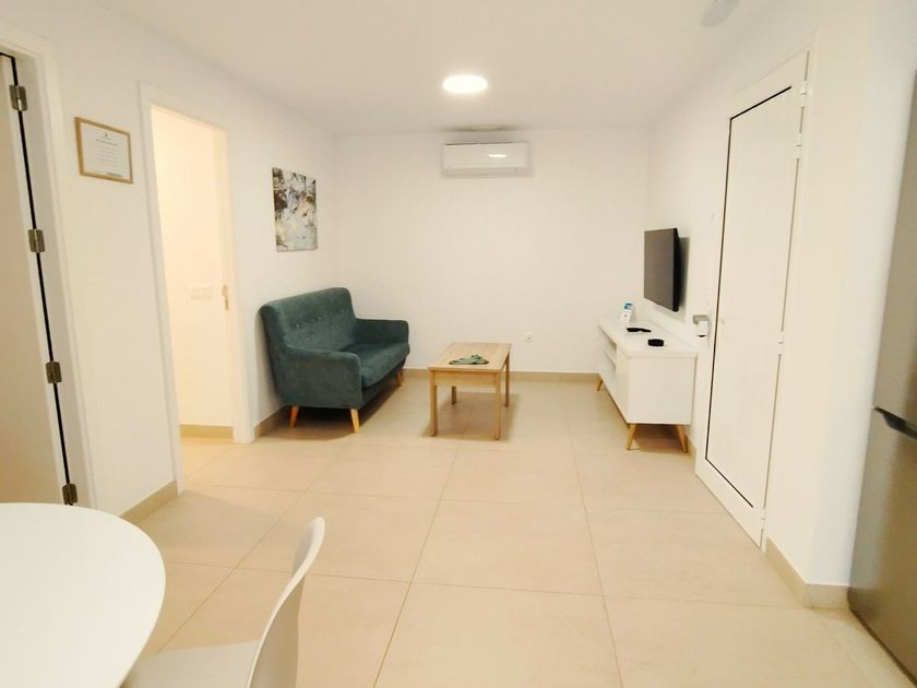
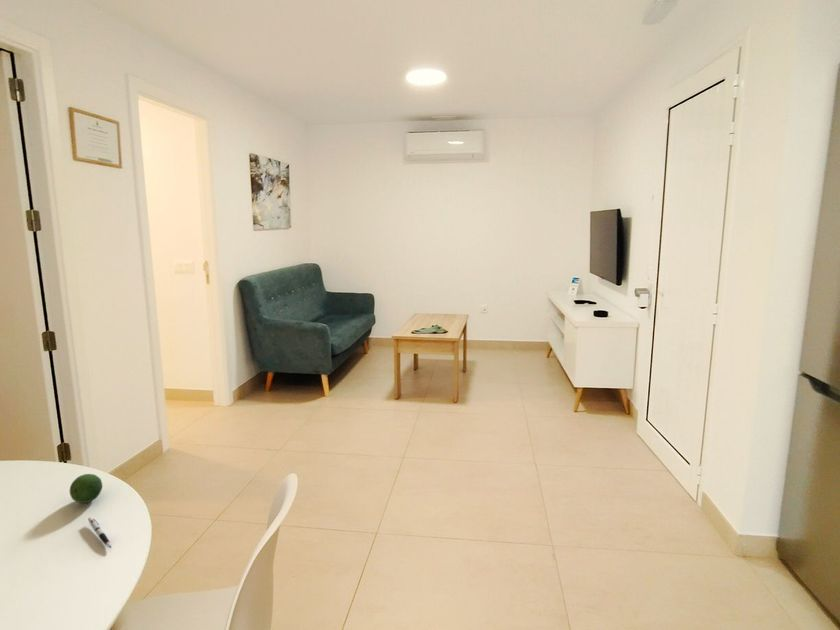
+ fruit (85, 487)
+ pen (100, 532)
